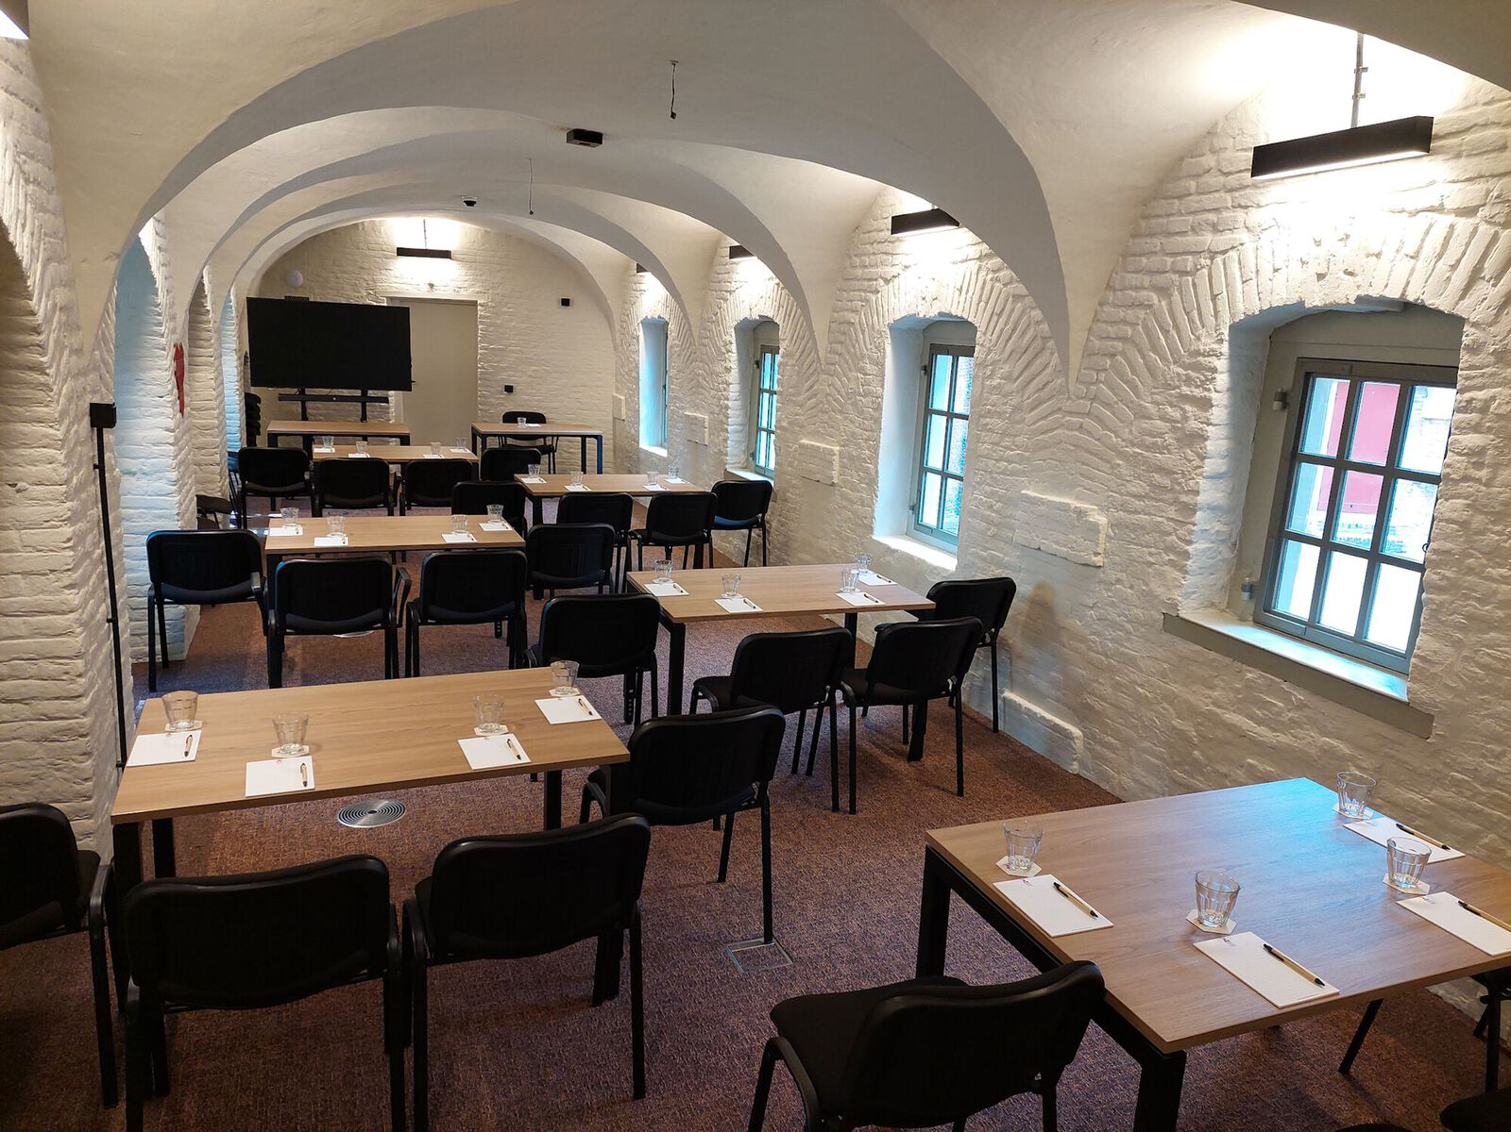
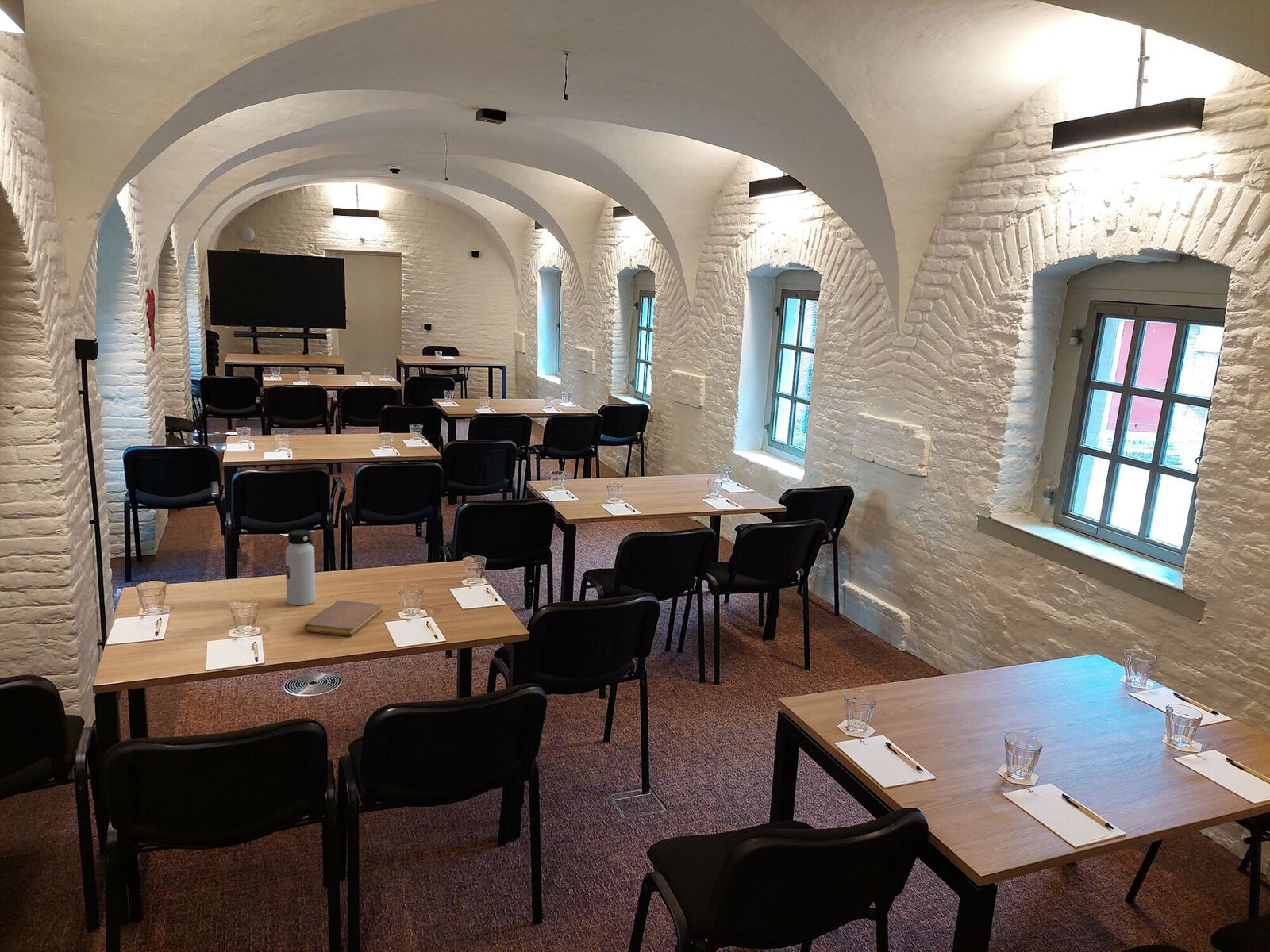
+ notebook (344, 616)
+ water bottle (300, 566)
